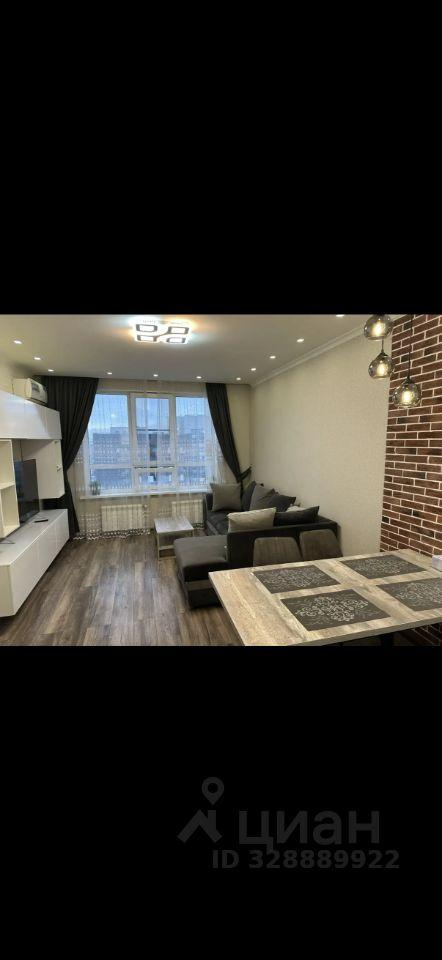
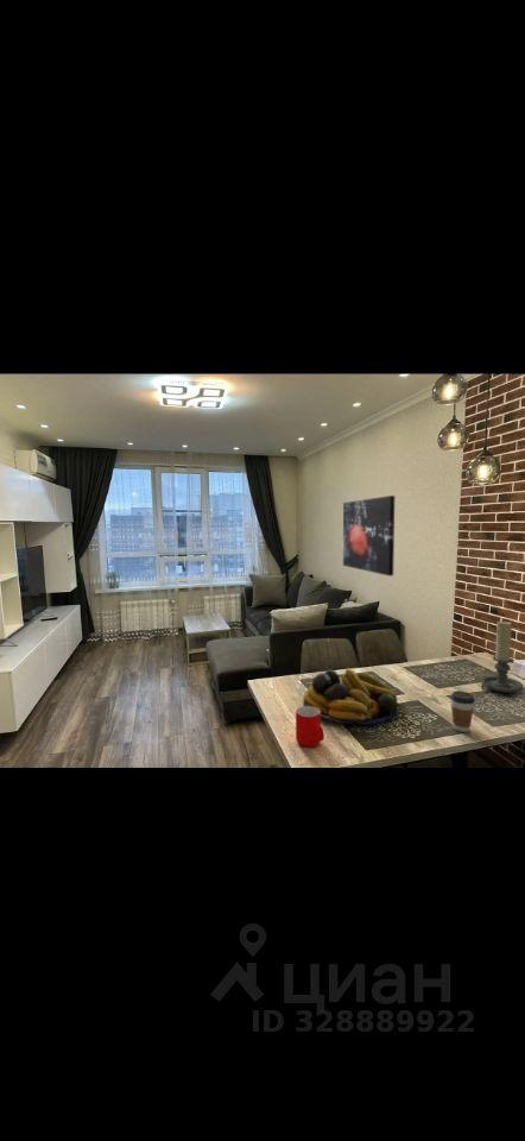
+ fruit bowl (349, 688)
+ candle holder (499, 655)
+ coffee cup (462, 711)
+ mug (311, 729)
+ wall art (365, 535)
